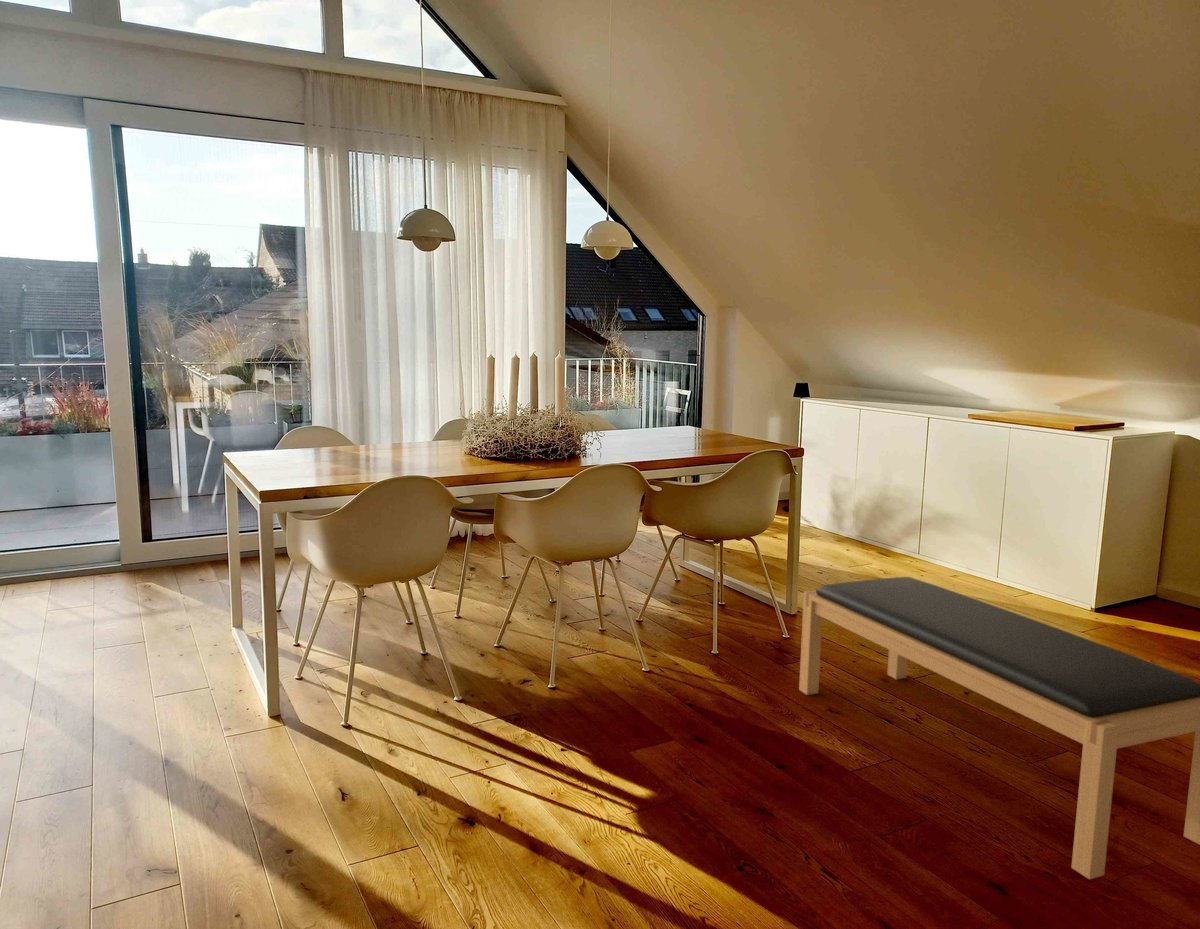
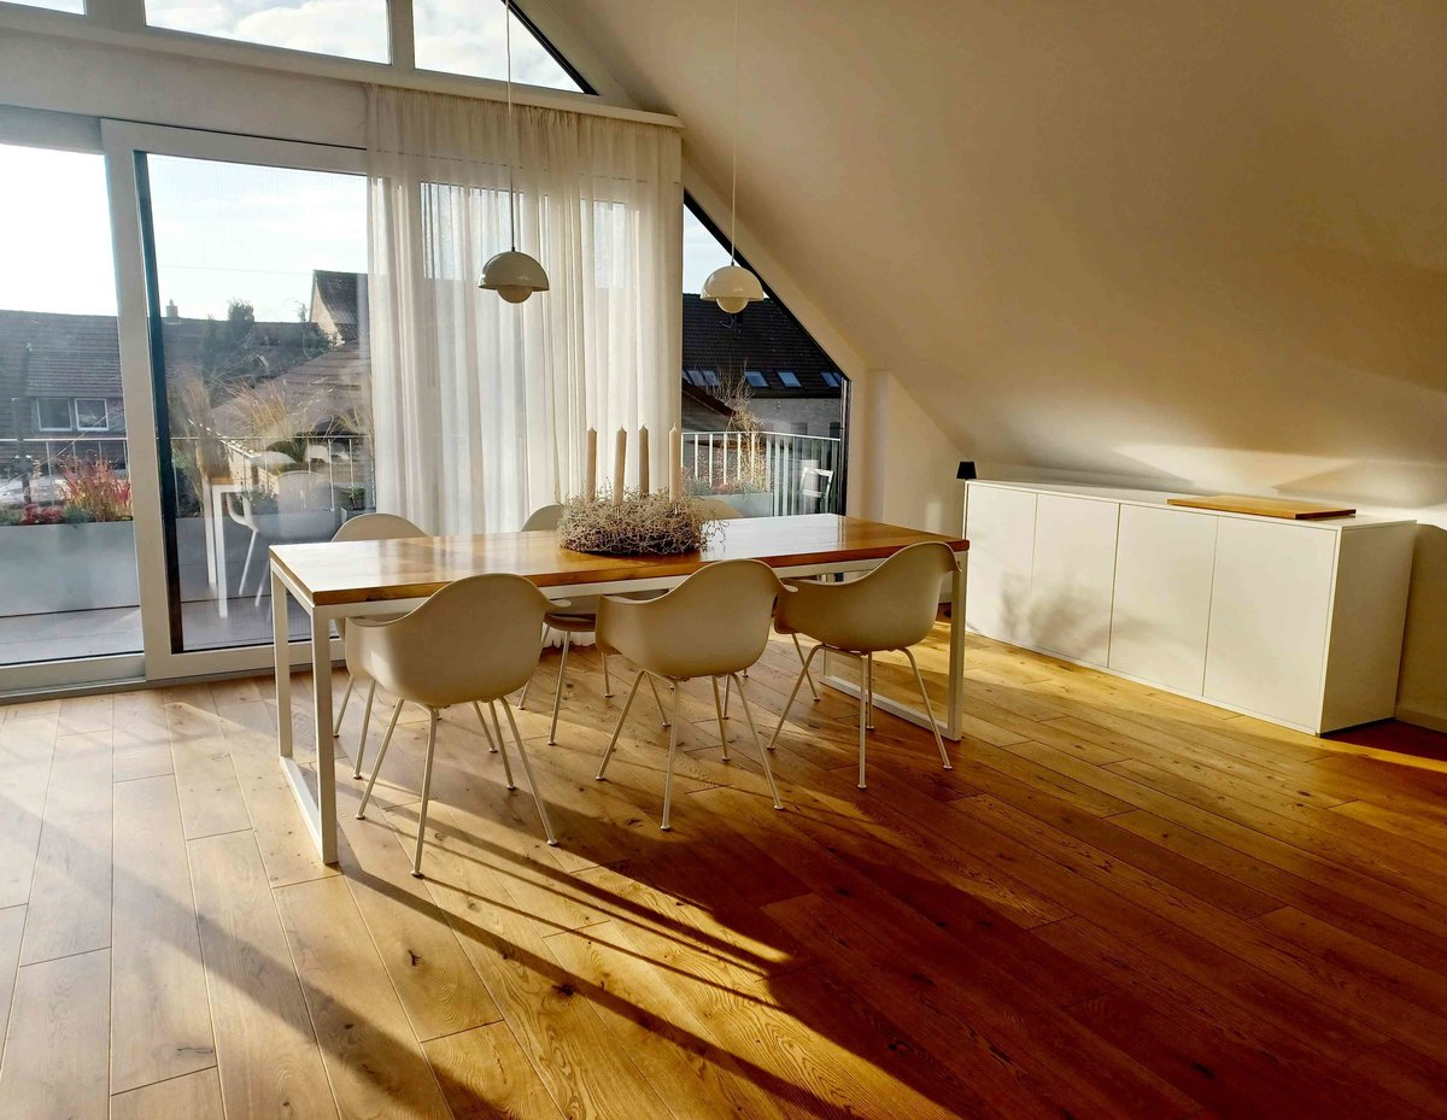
- bench (975, 688)
